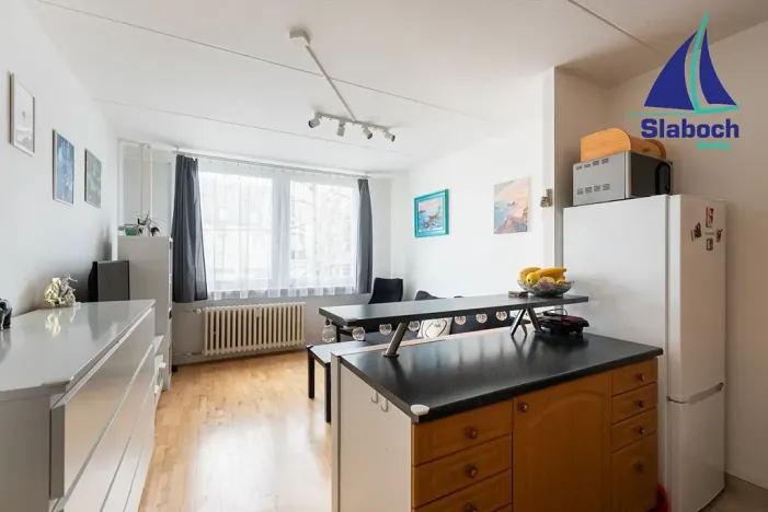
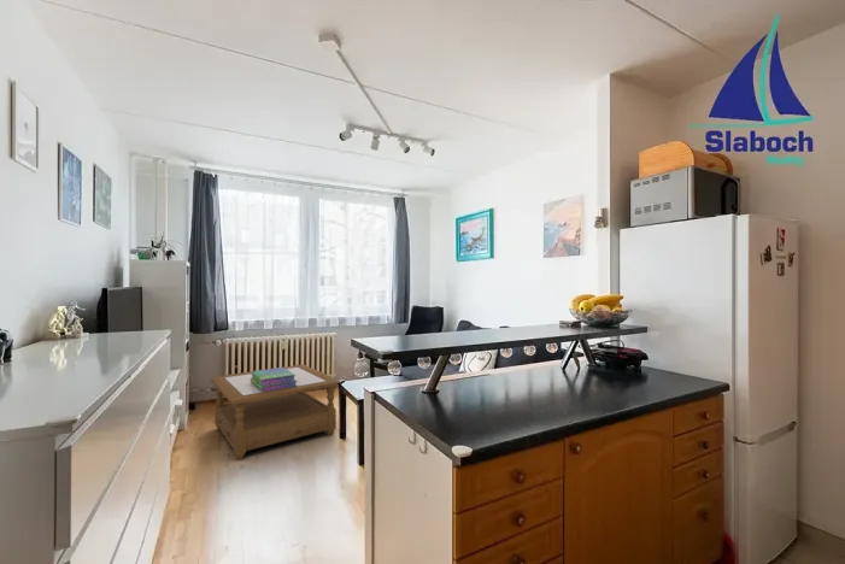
+ coffee table (274, 405)
+ stack of books (272, 377)
